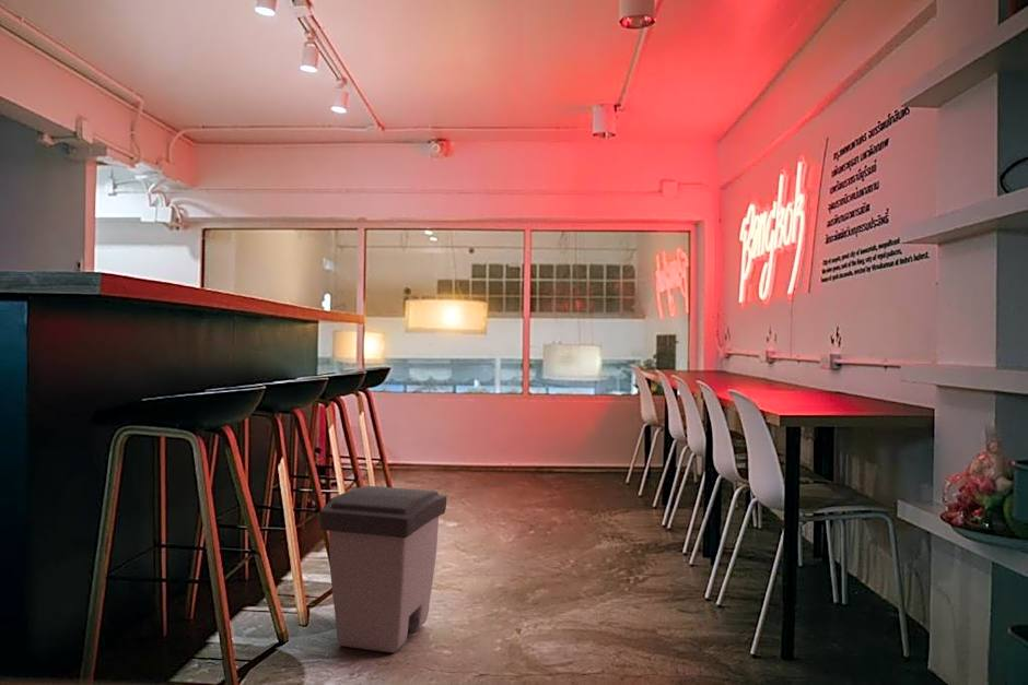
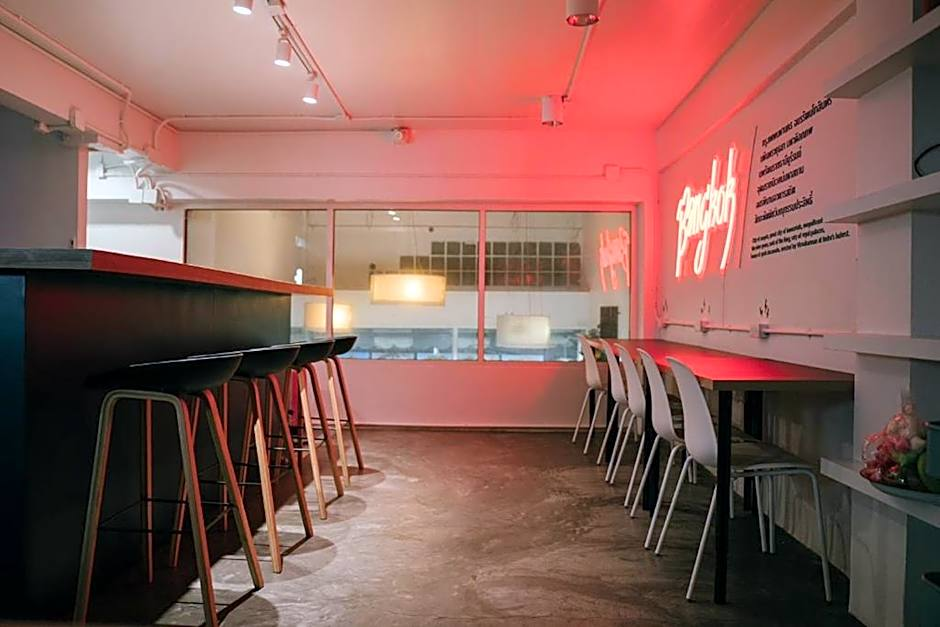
- trash can (383, 563)
